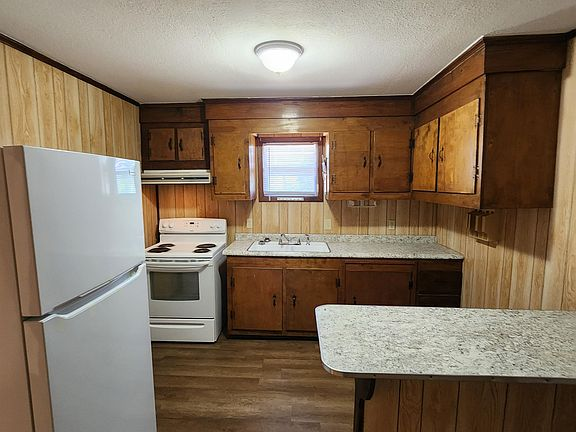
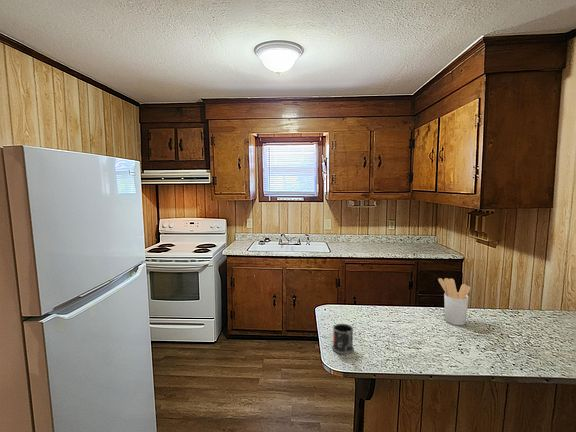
+ utensil holder (452, 299)
+ mug (344, 338)
